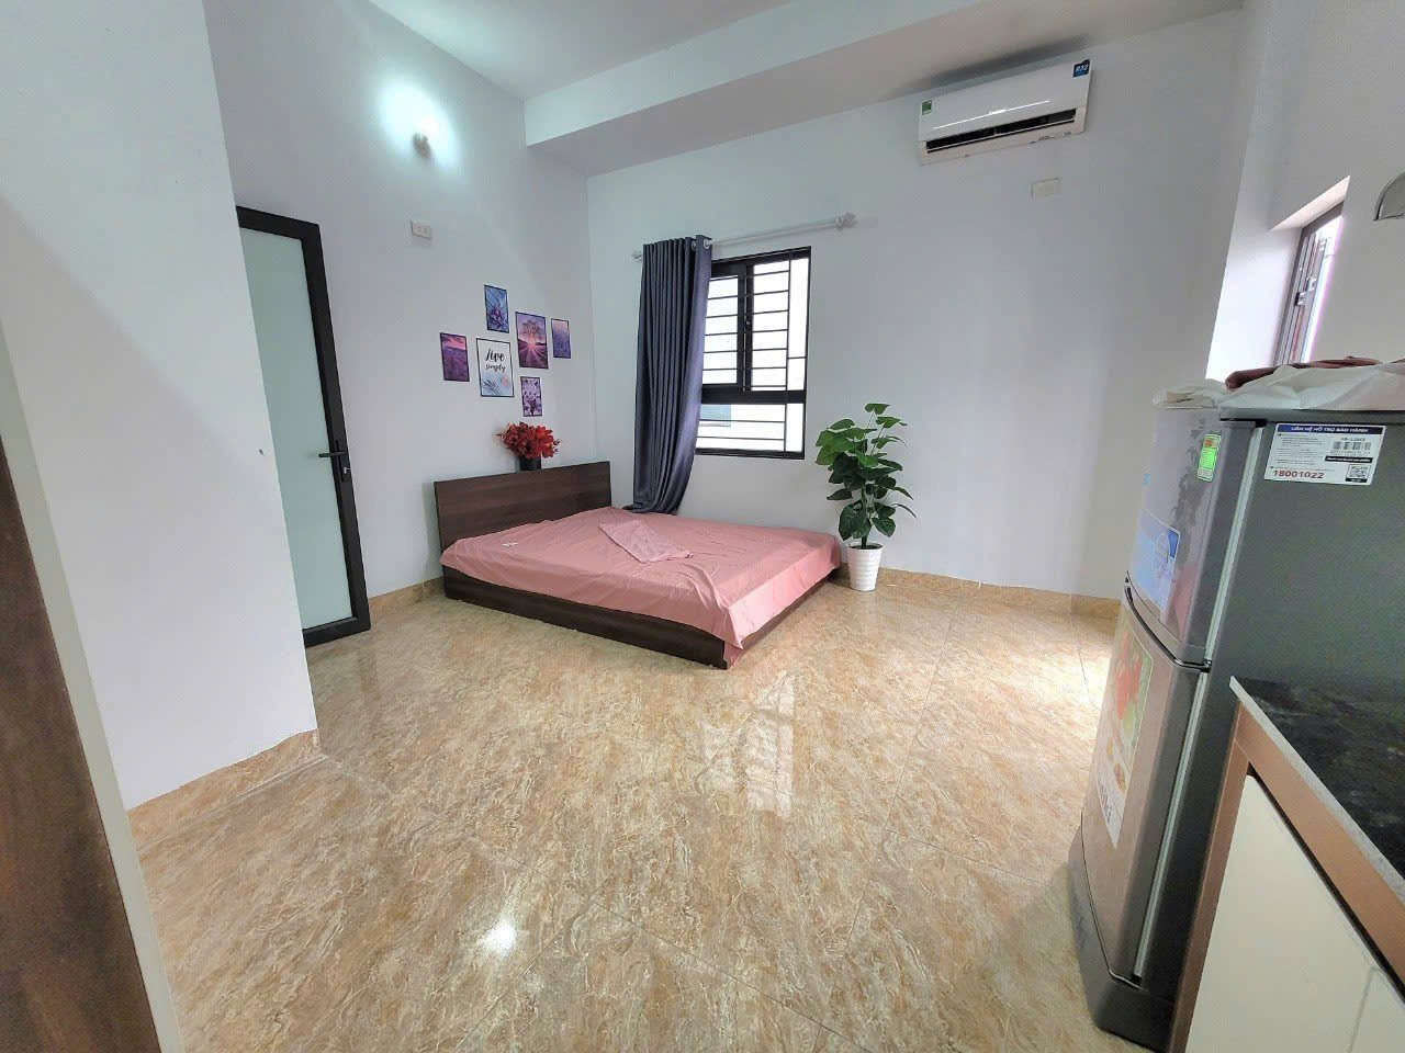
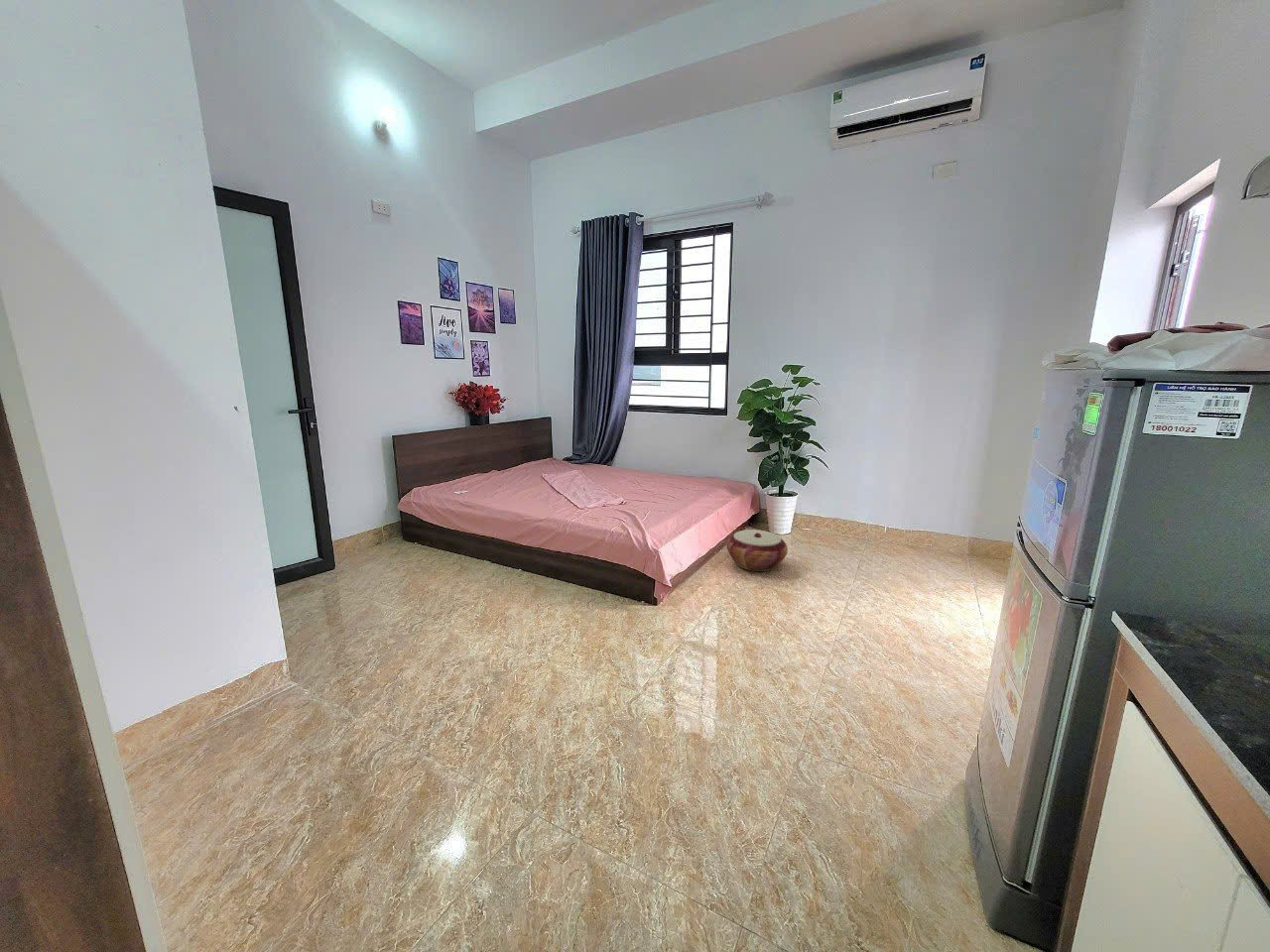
+ basket (756, 548)
